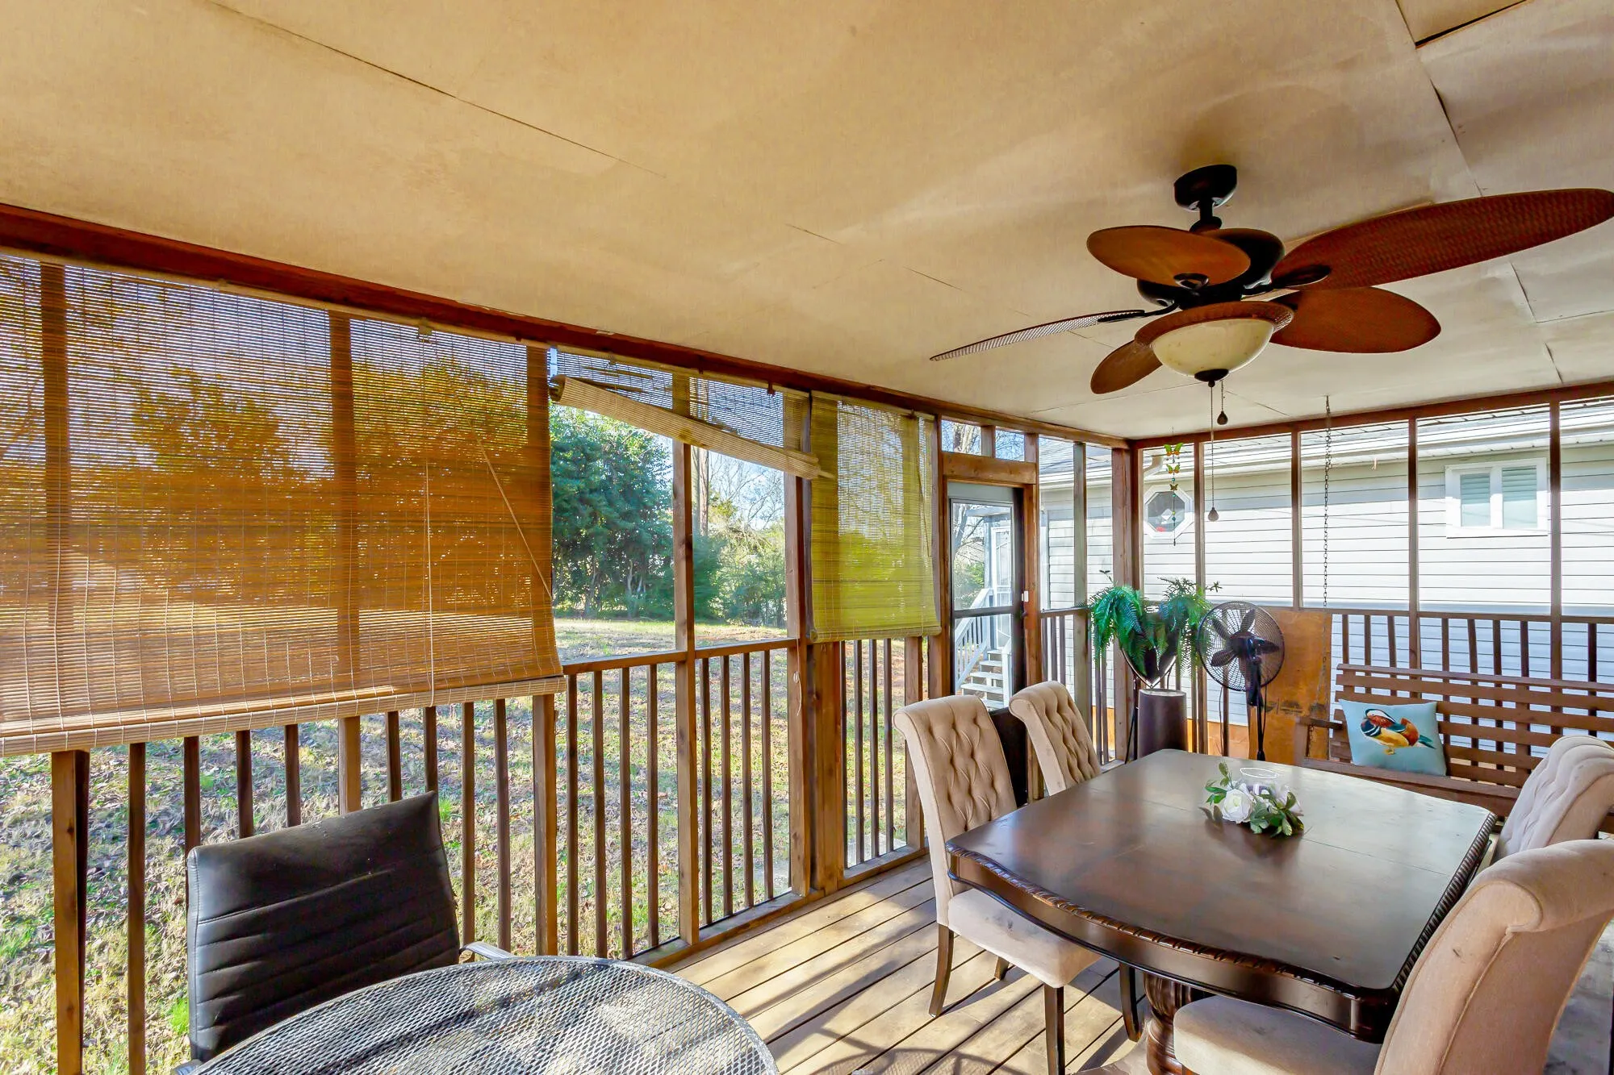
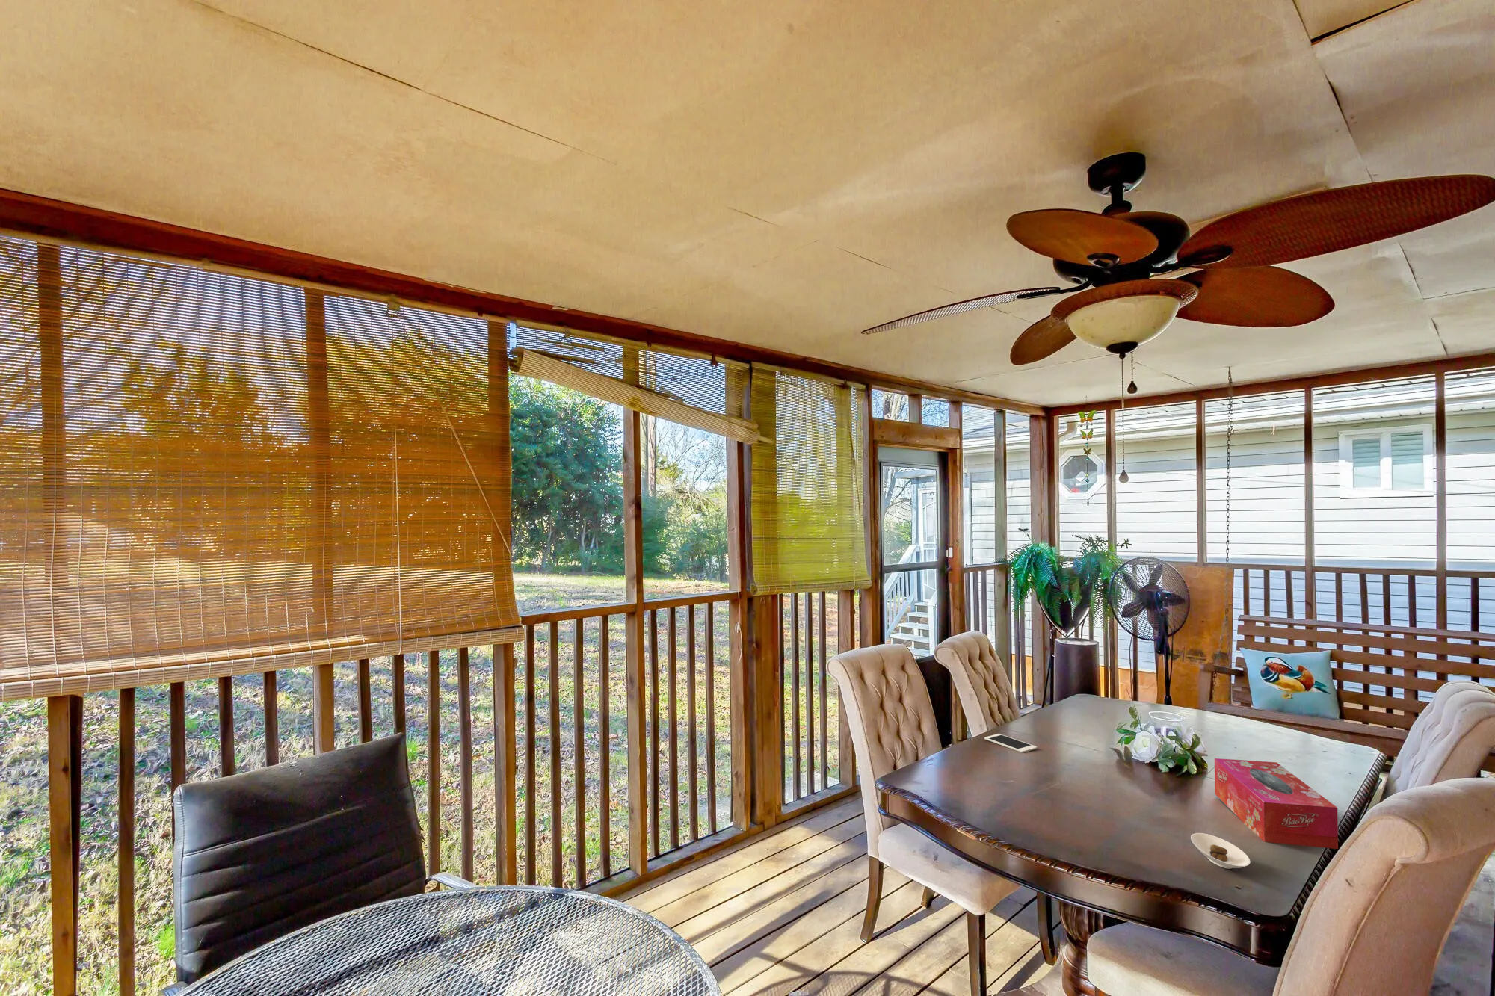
+ cell phone (1010, 743)
+ saucer (1219, 854)
+ tissue box (1270, 799)
